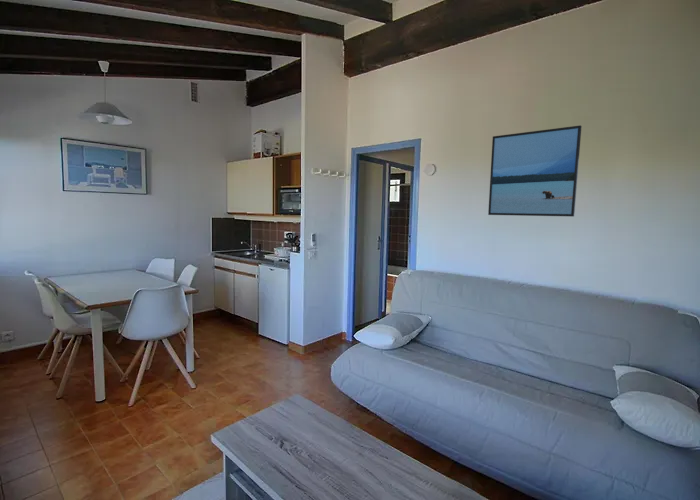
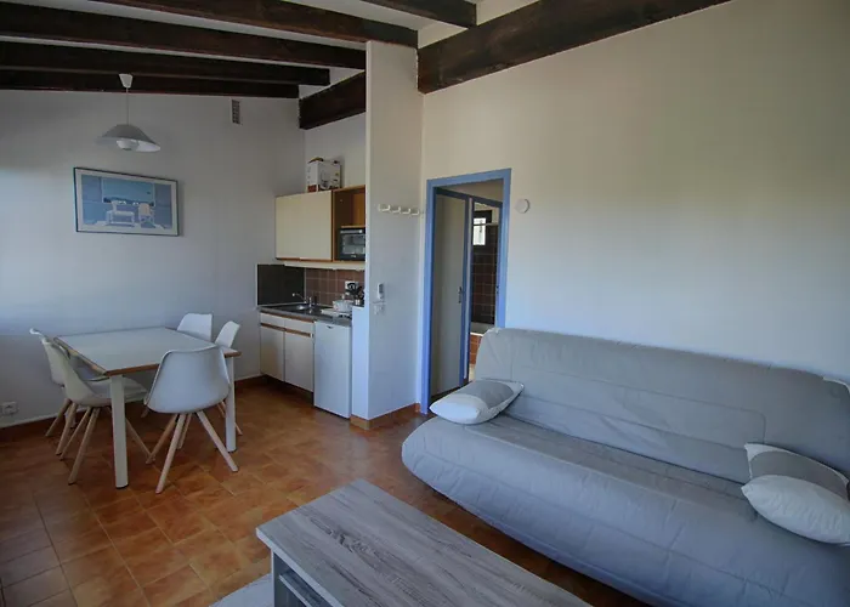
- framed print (531, 174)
